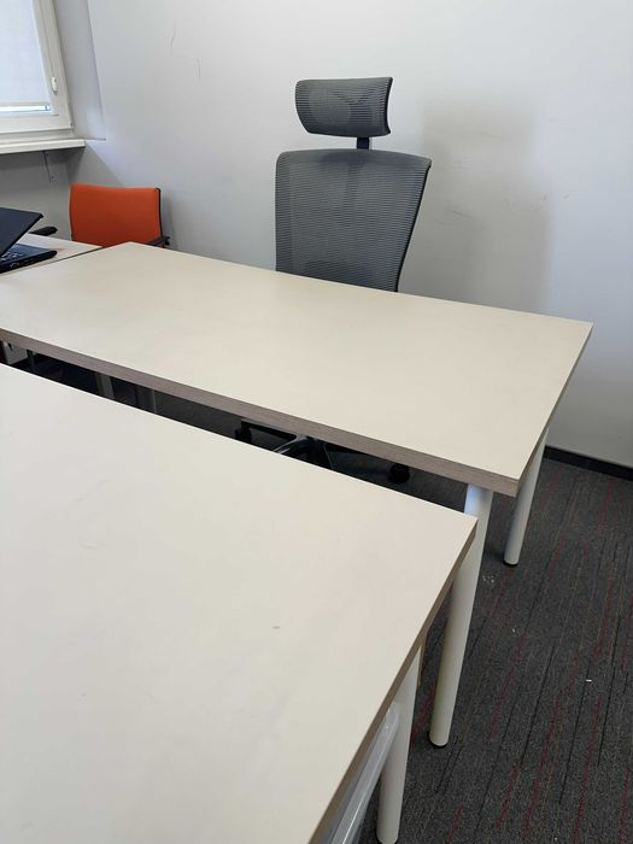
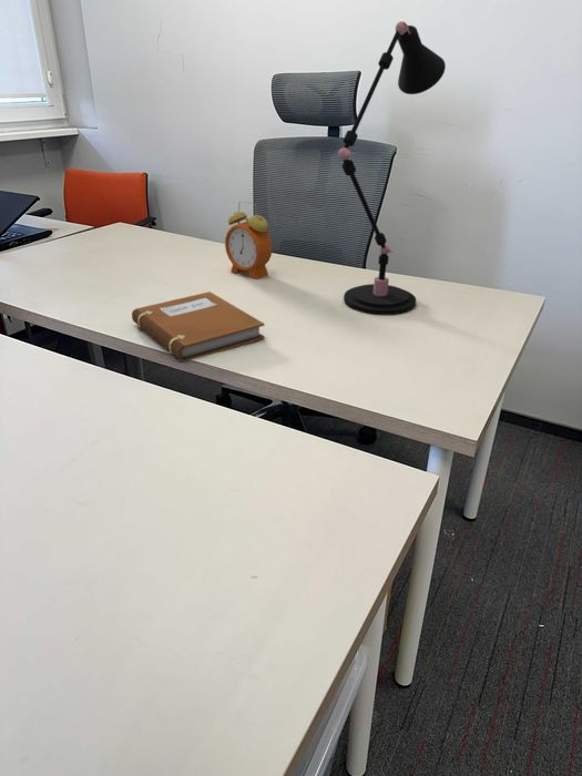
+ notebook (194, 323)
+ desk lamp (360, 188)
+ alarm clock (247, 238)
